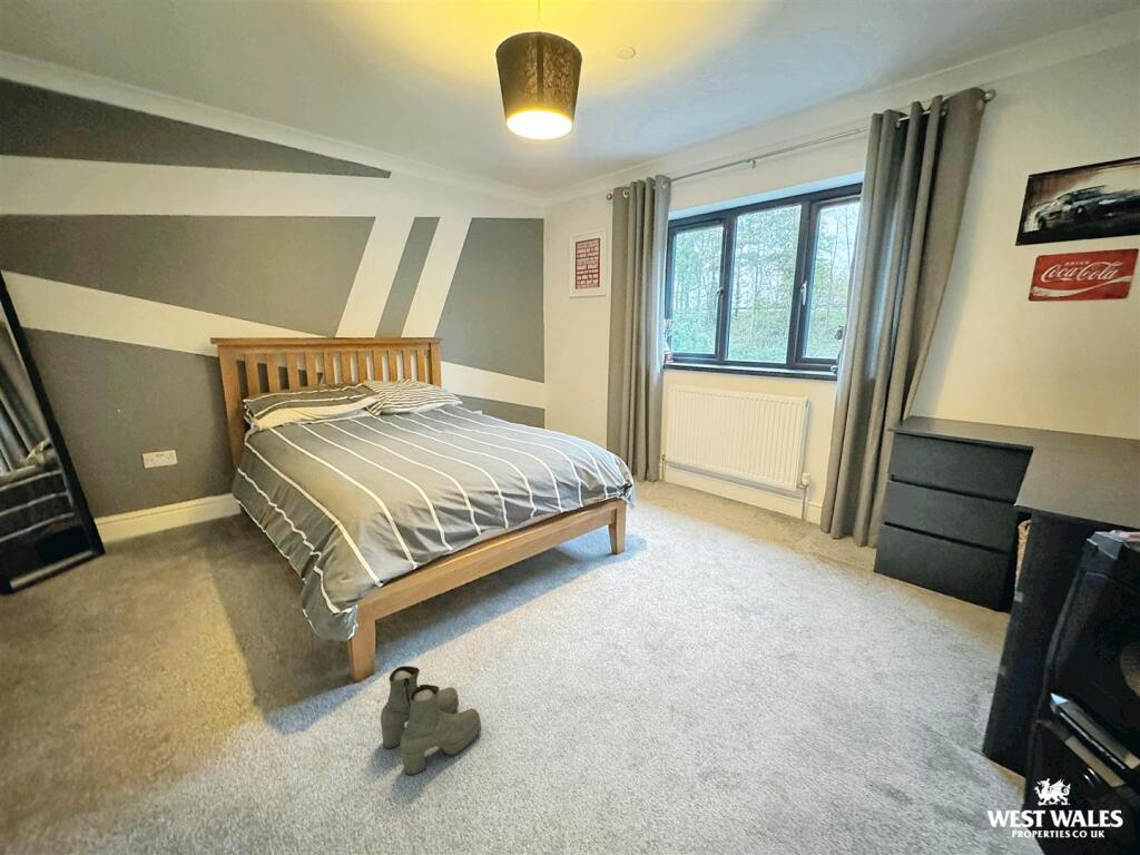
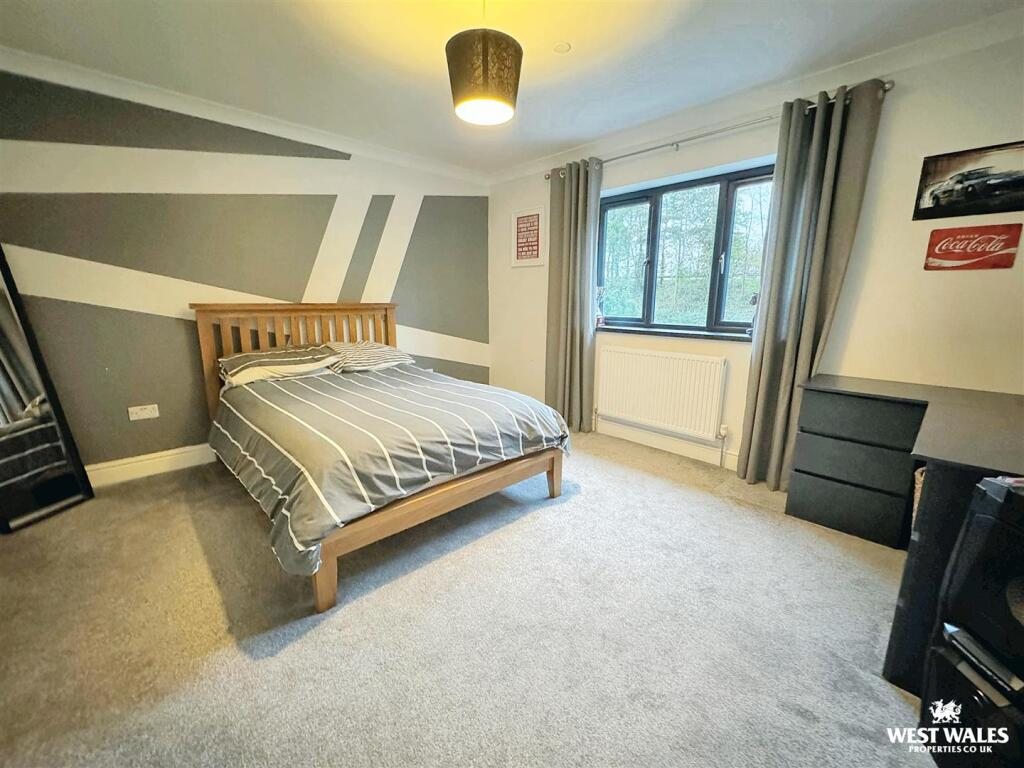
- boots (430, 705)
